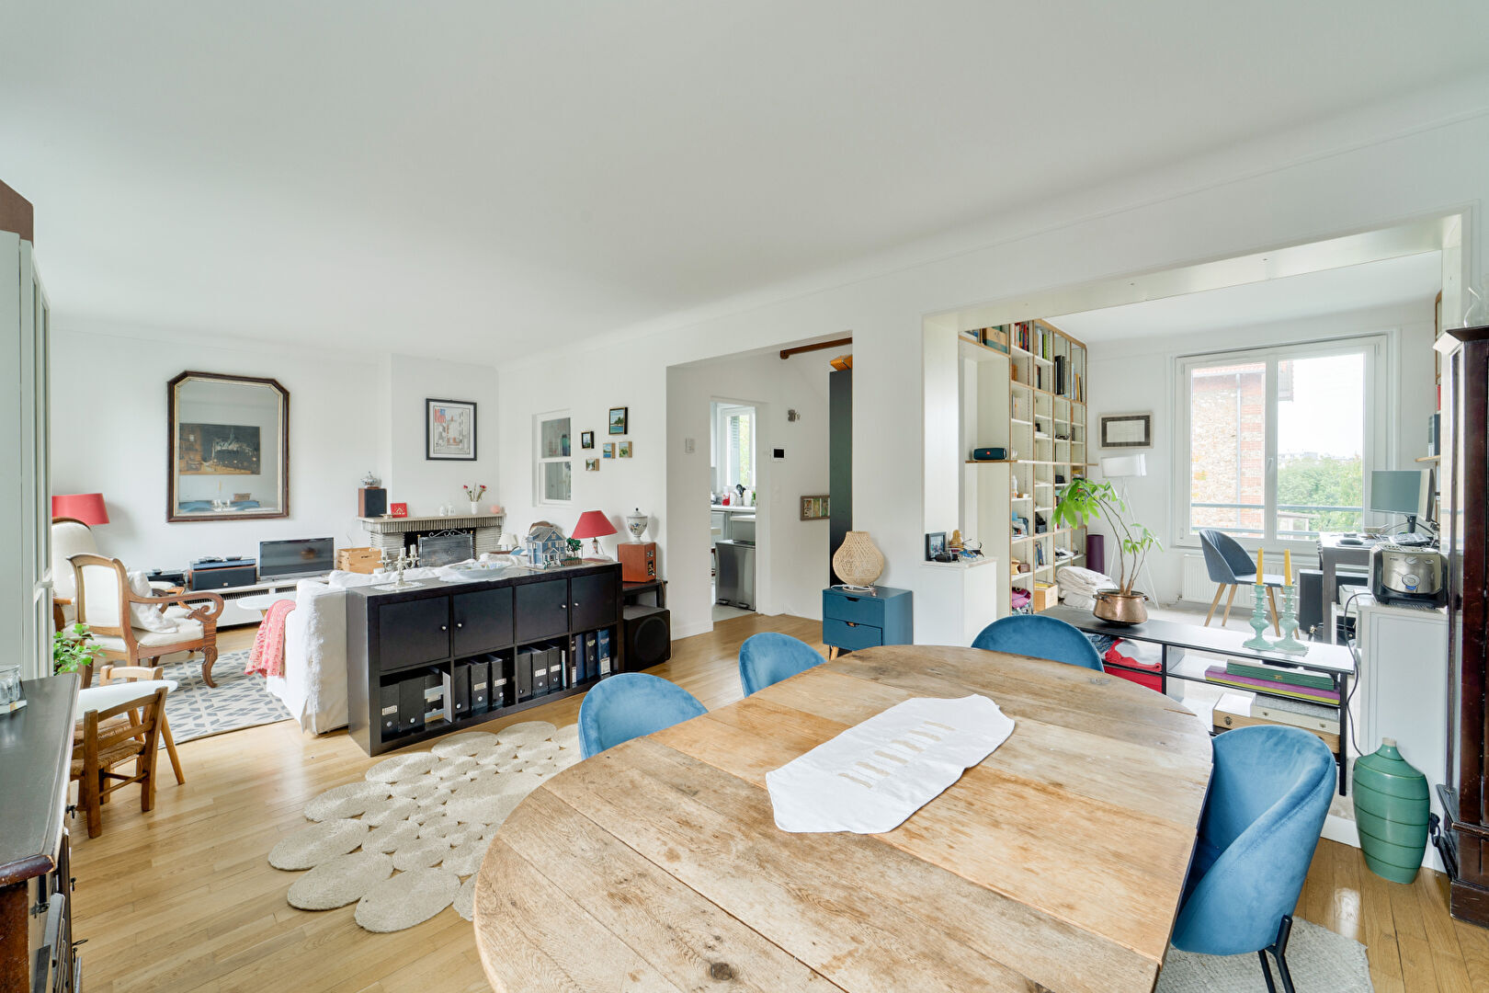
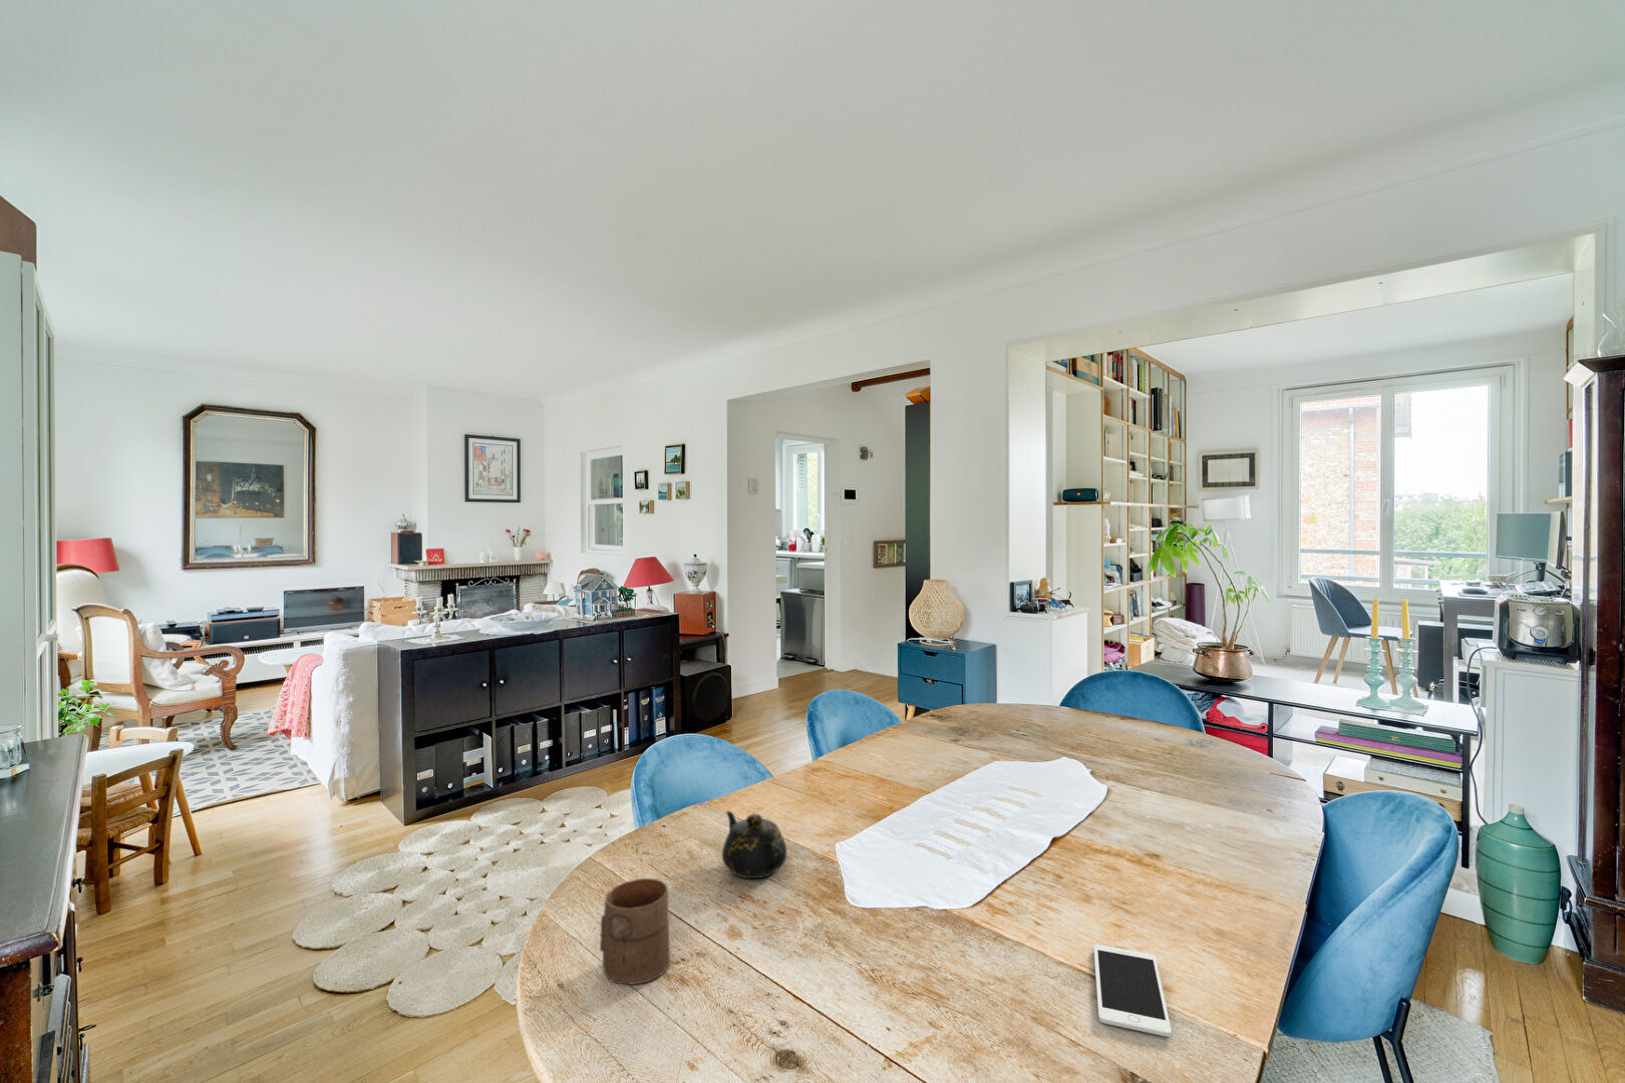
+ cup (635, 928)
+ cell phone (1128, 986)
+ teapot (752, 840)
